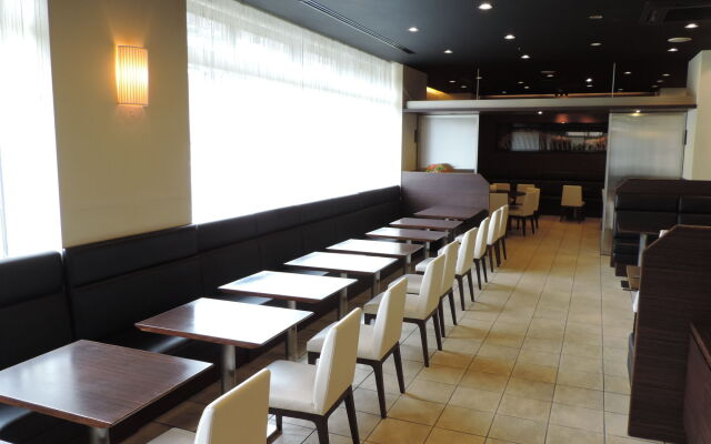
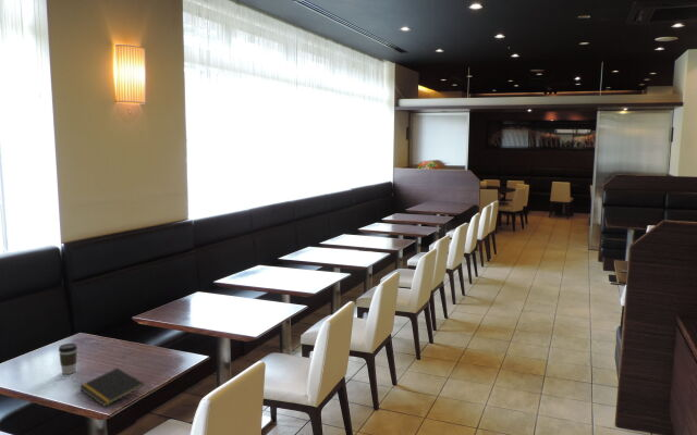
+ coffee cup (68, 358)
+ notepad (111, 386)
